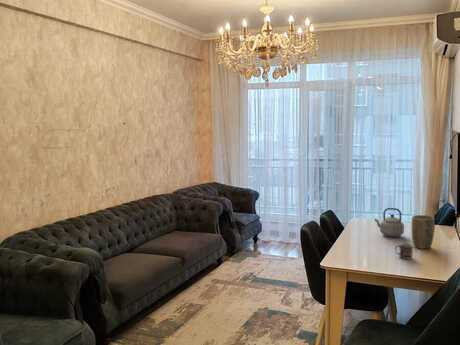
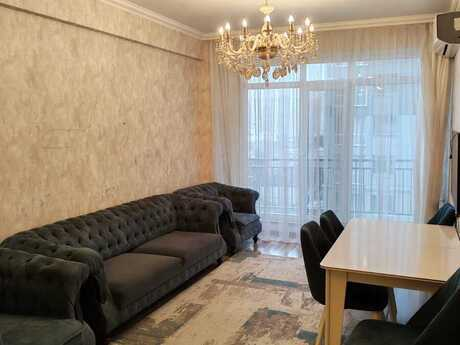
- cup (403, 250)
- plant pot (422, 232)
- teapot (388, 221)
